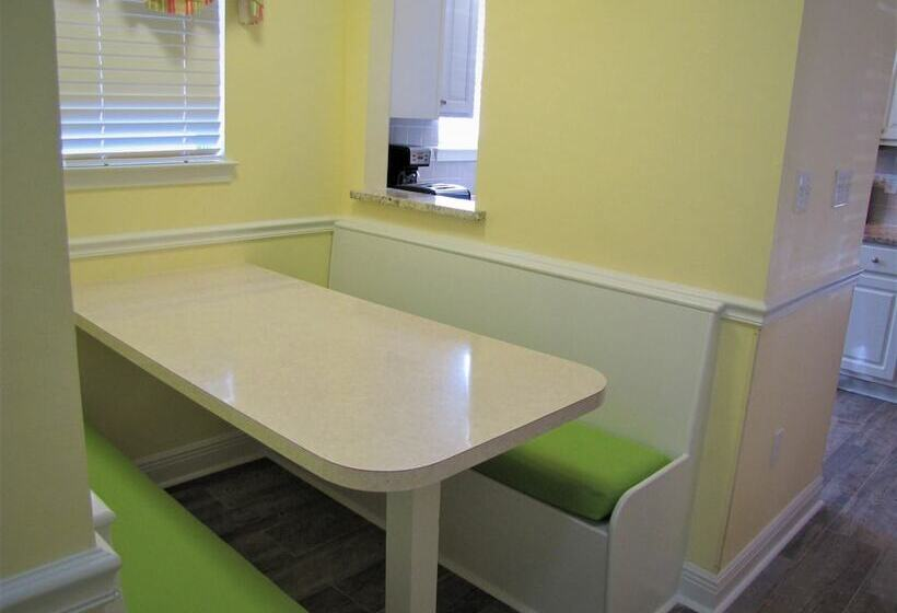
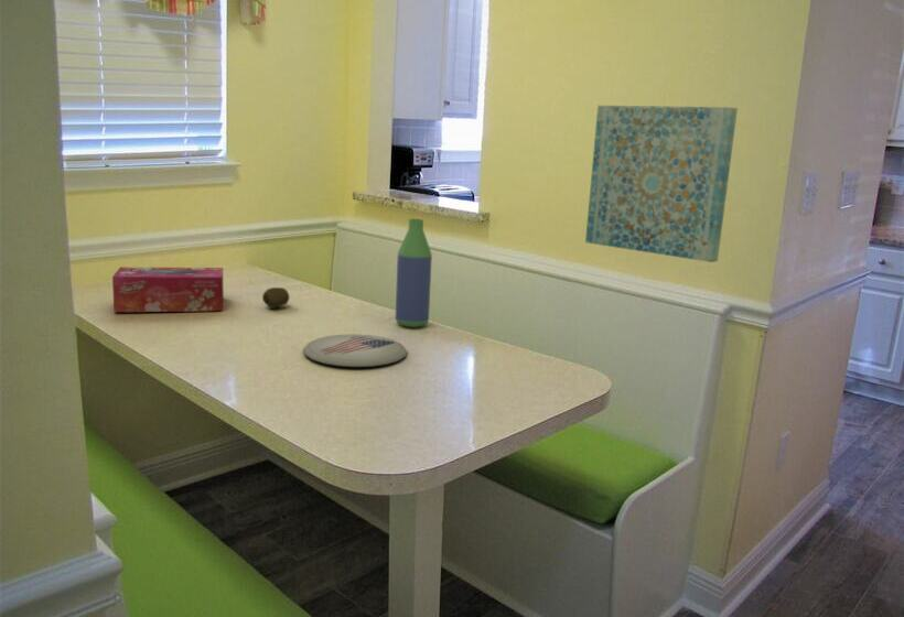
+ wall art (655, 180)
+ fruit (276, 297)
+ tissue box (171, 289)
+ plate (355, 348)
+ bottle (413, 272)
